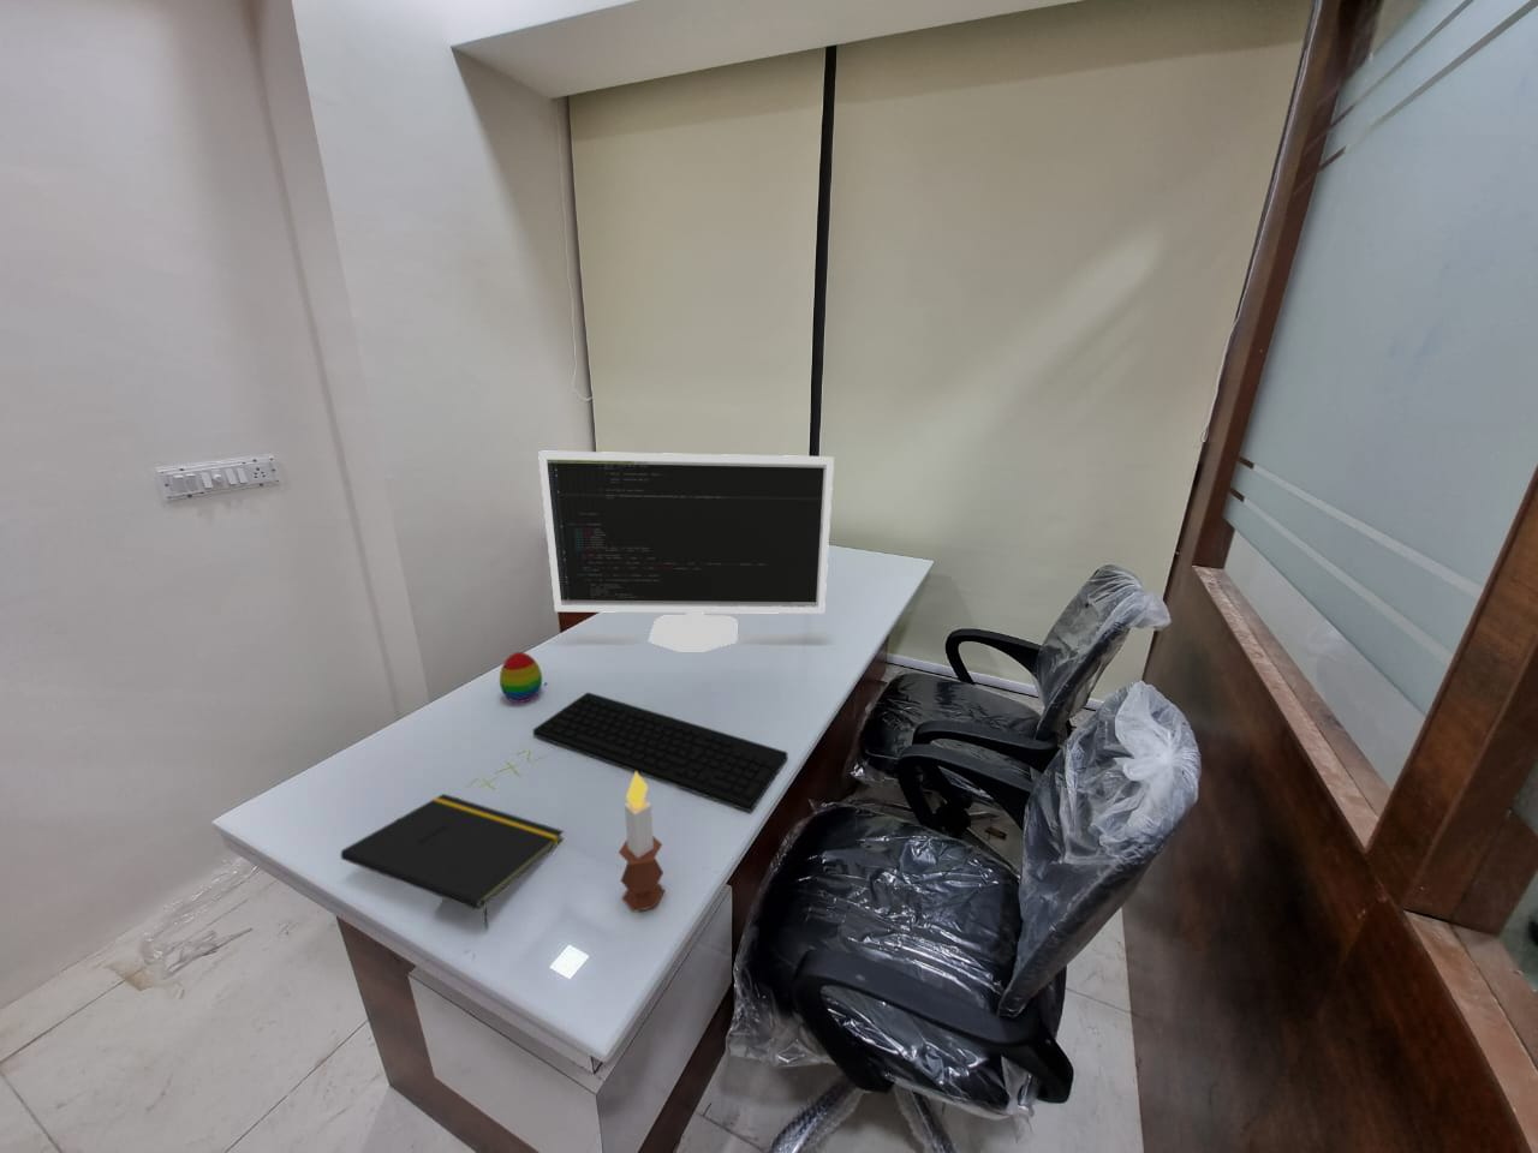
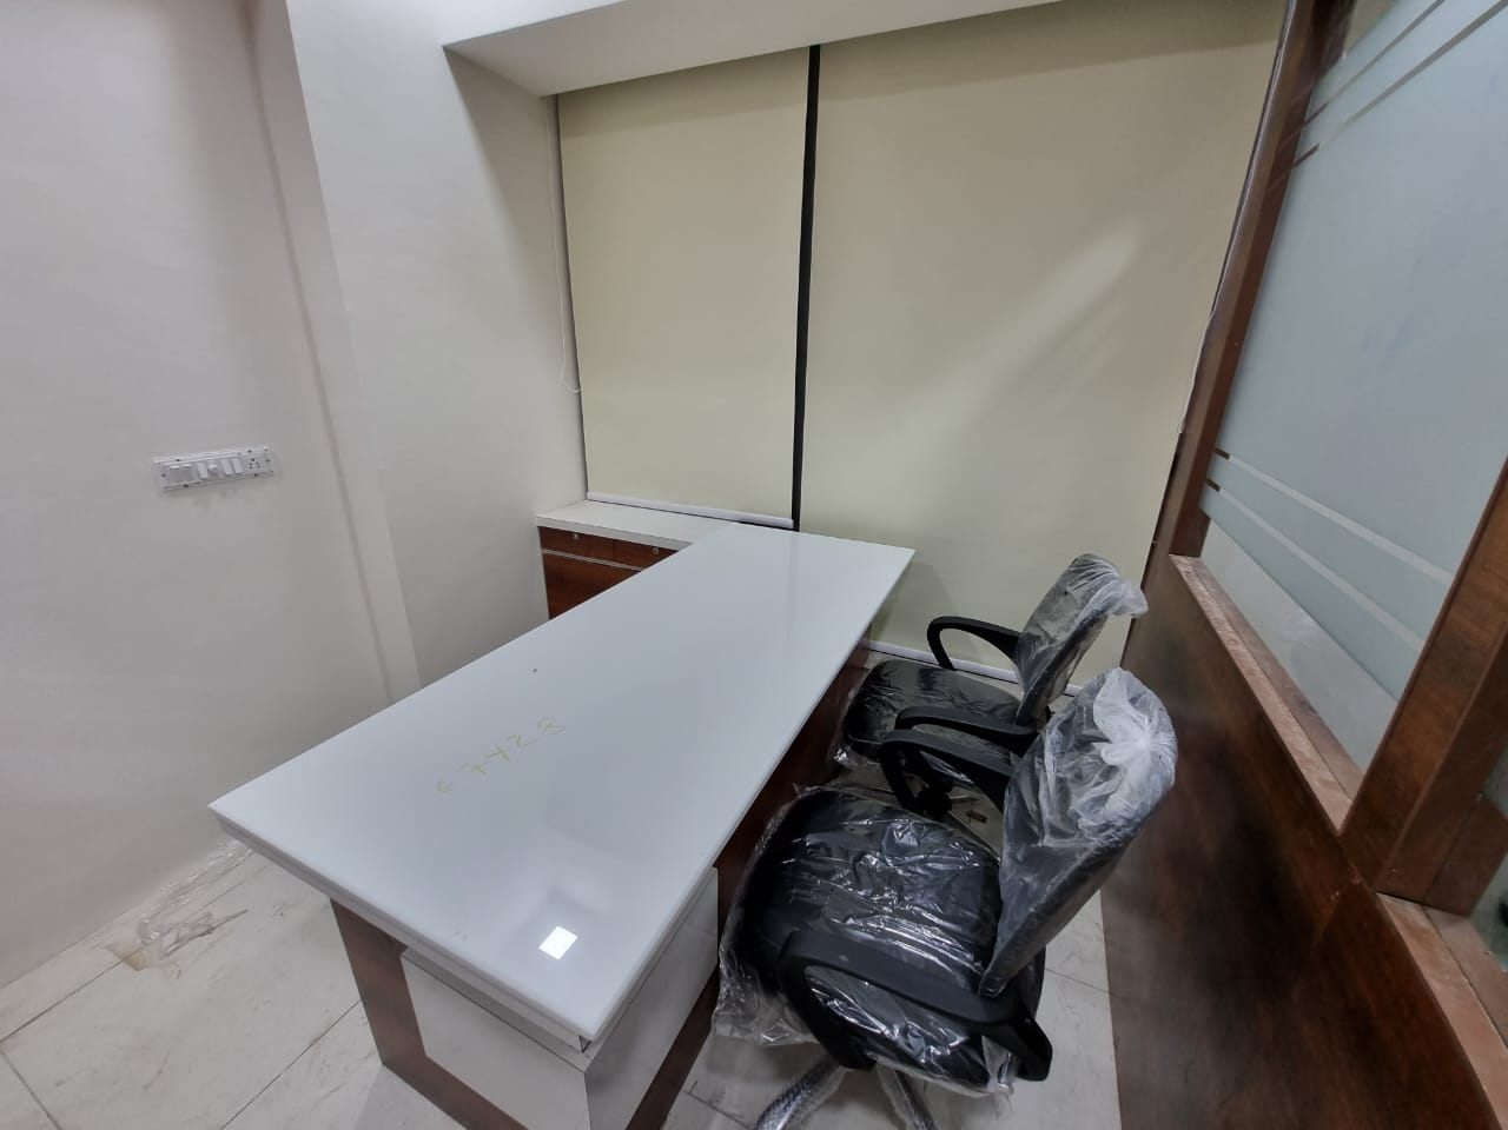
- notepad (458, 844)
- computer monitor (693, 549)
- candle (639, 834)
- decorative egg (521, 673)
- keyboard (658, 742)
